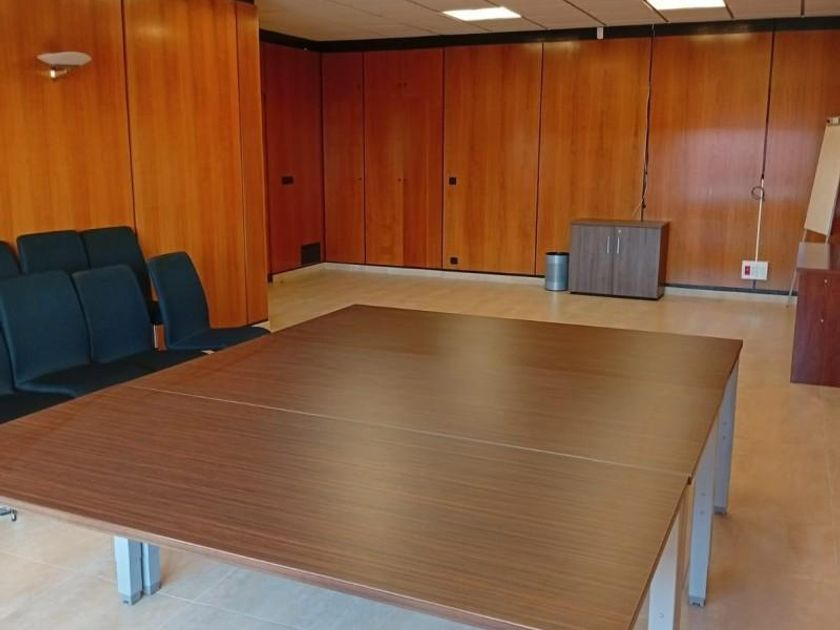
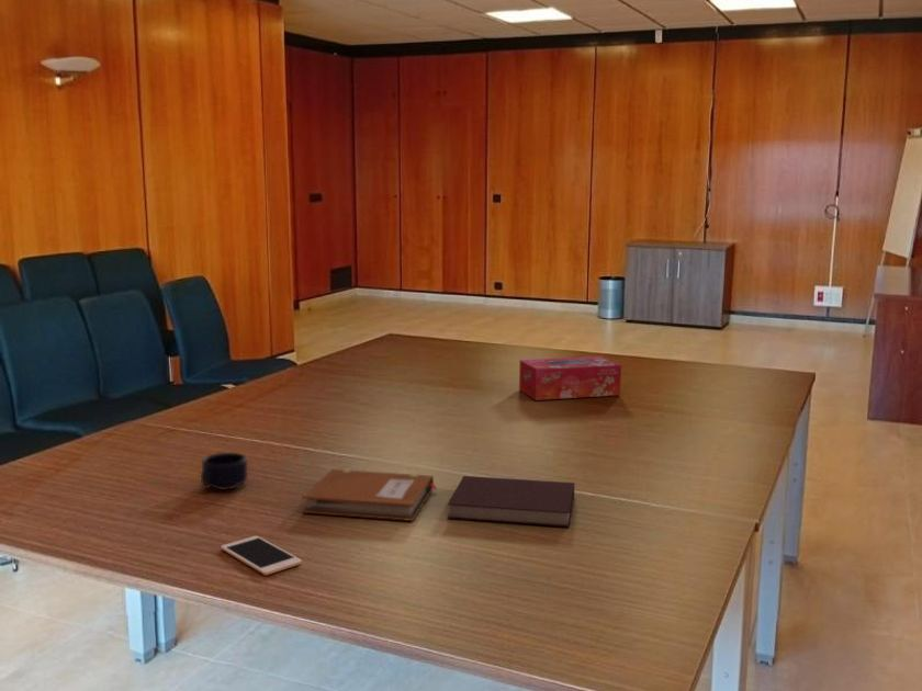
+ tissue box (569, 377)
+ notebook (373, 492)
+ notebook (513, 499)
+ cell phone (260, 554)
+ mug (221, 474)
